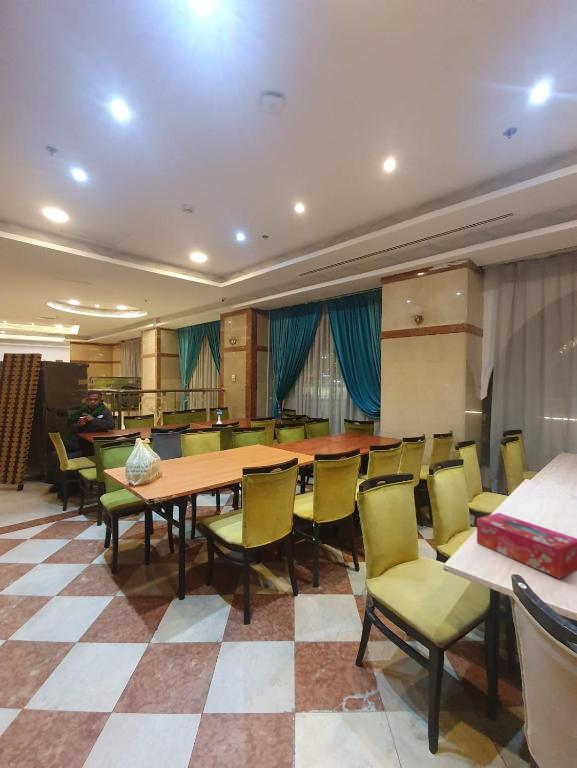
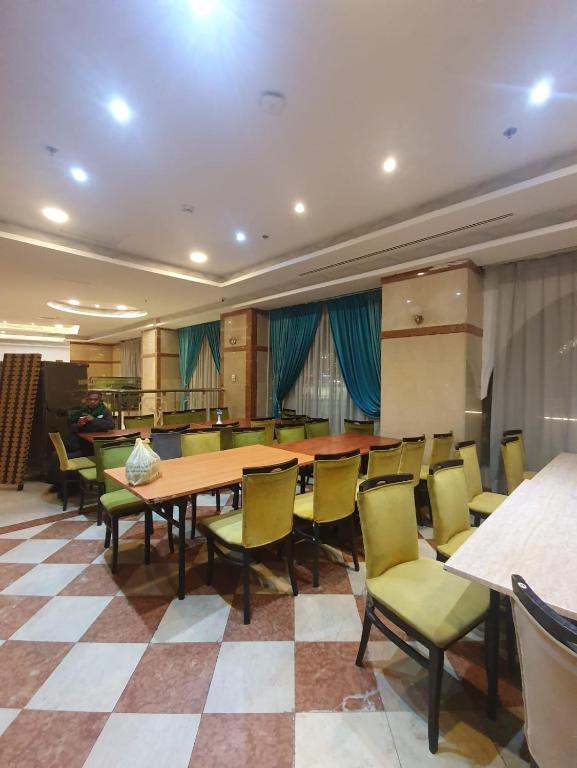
- tissue box (525, 541)
